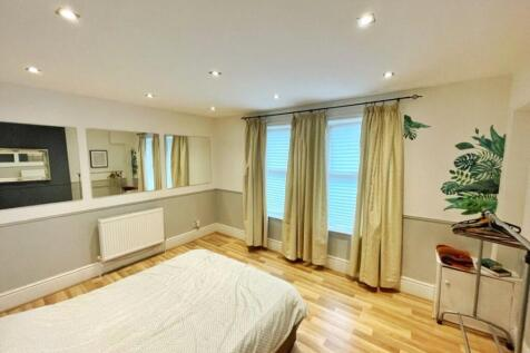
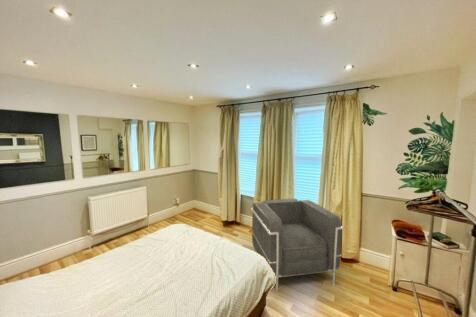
+ armchair (291, 237)
